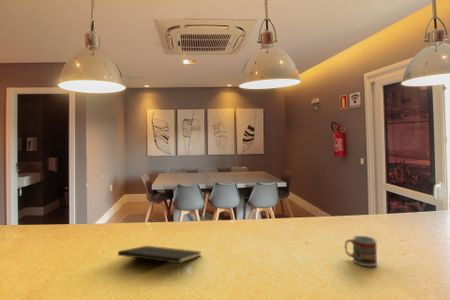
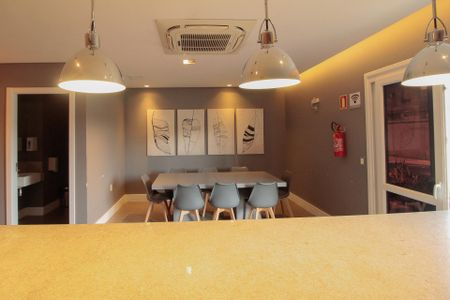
- notepad (161, 253)
- cup (360, 249)
